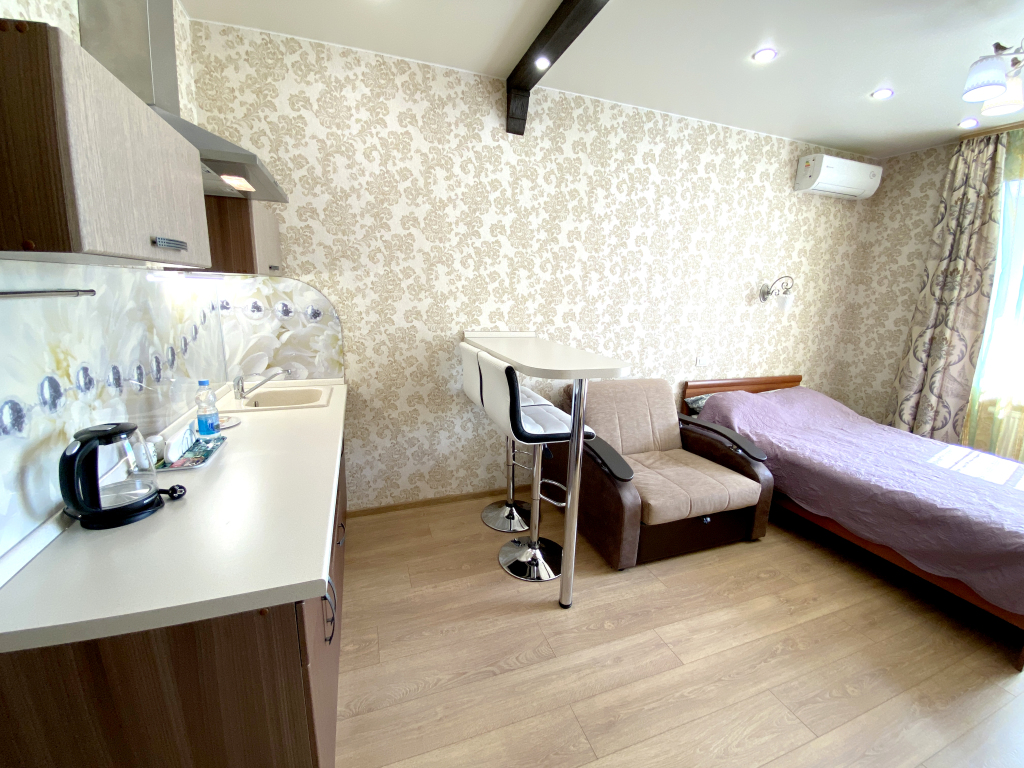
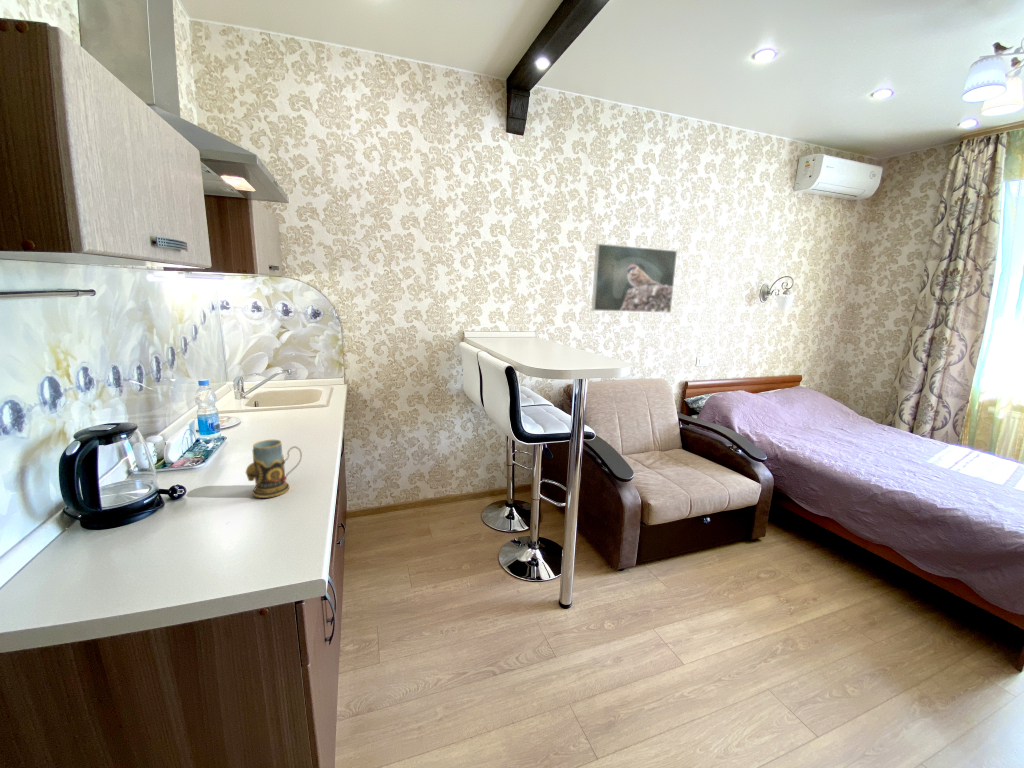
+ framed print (635, 280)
+ mug (274, 466)
